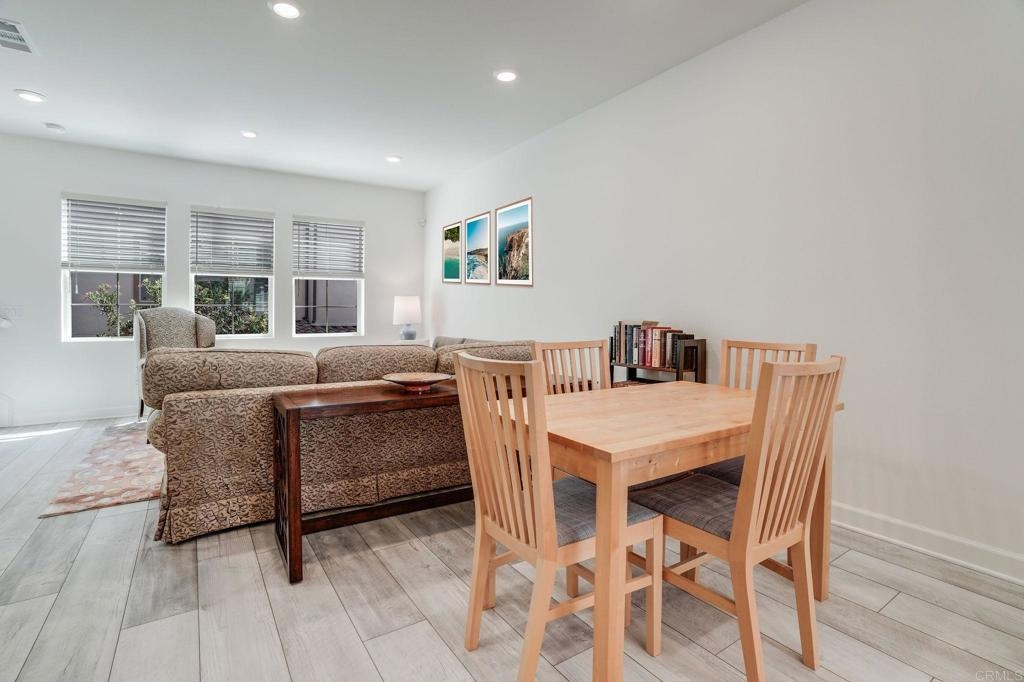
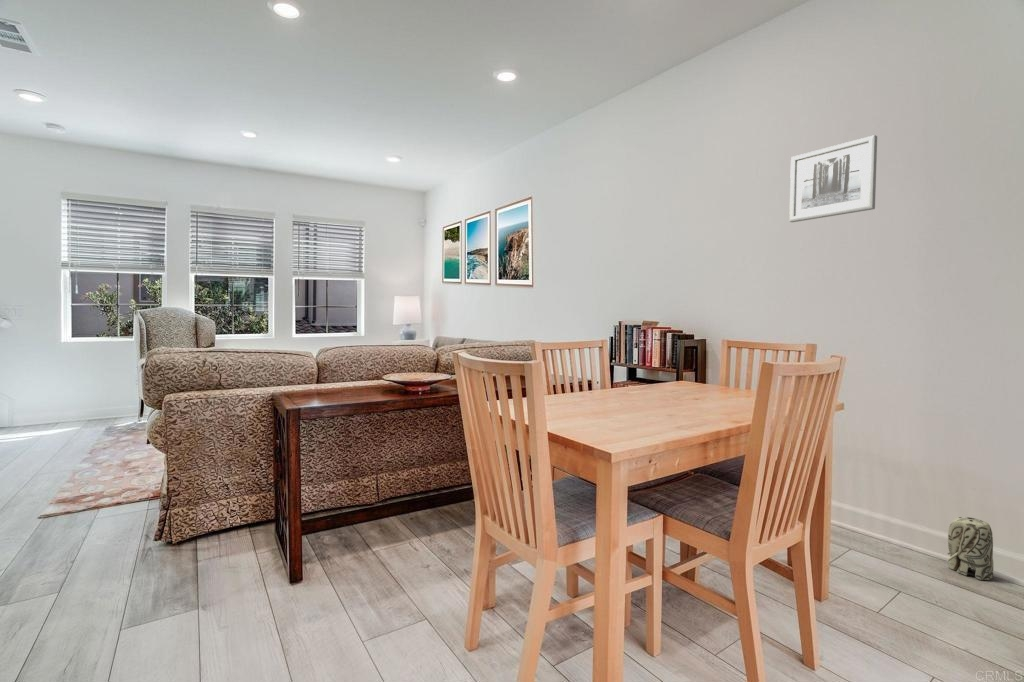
+ toy elephant (968, 545)
+ wall art (830, 181)
